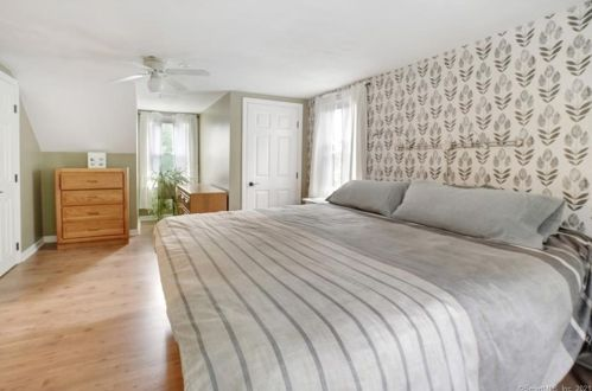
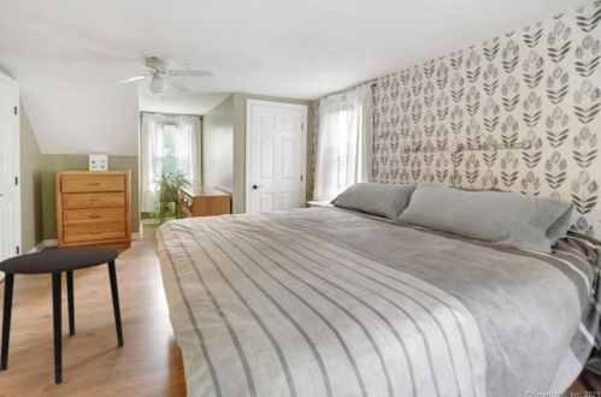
+ side table (67, 307)
